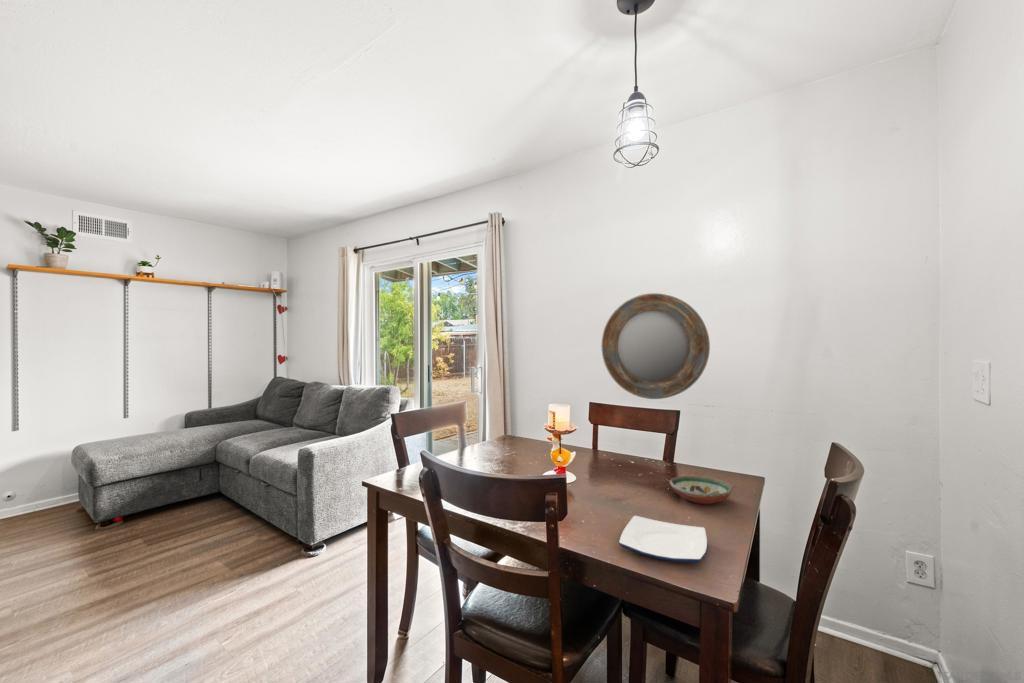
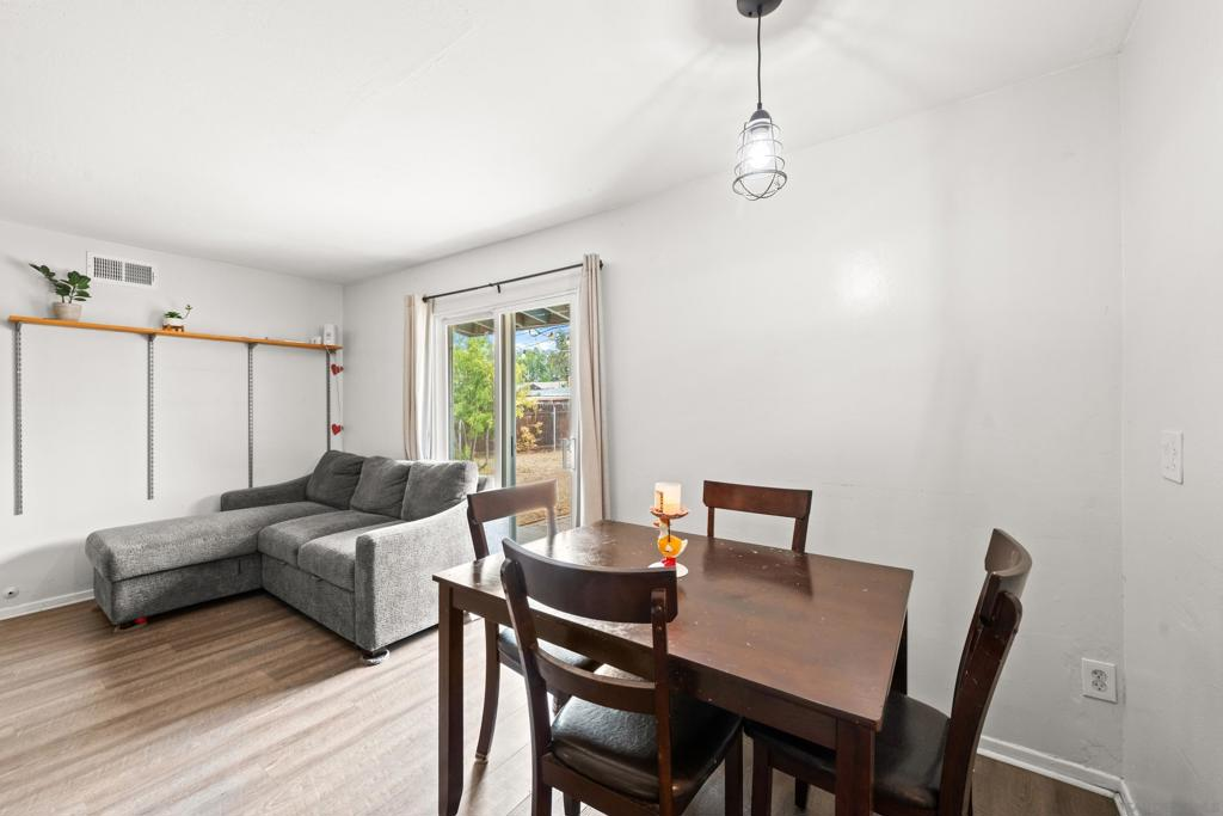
- decorative bowl (700, 491)
- home mirror (651, 346)
- plate (663, 540)
